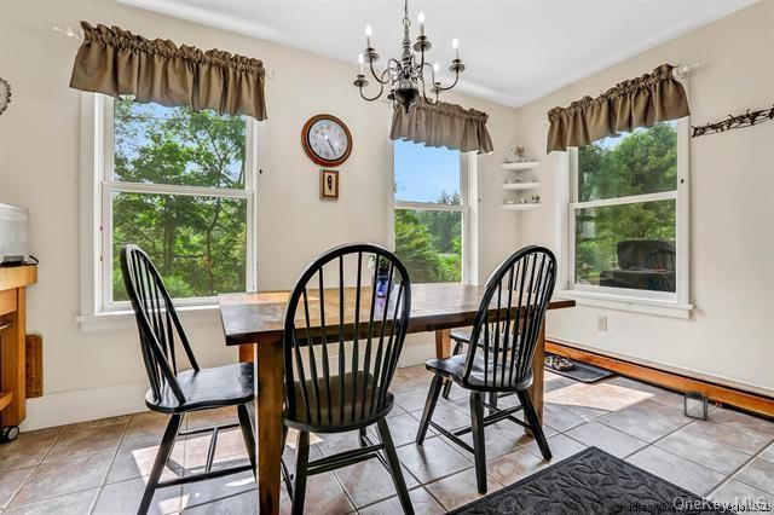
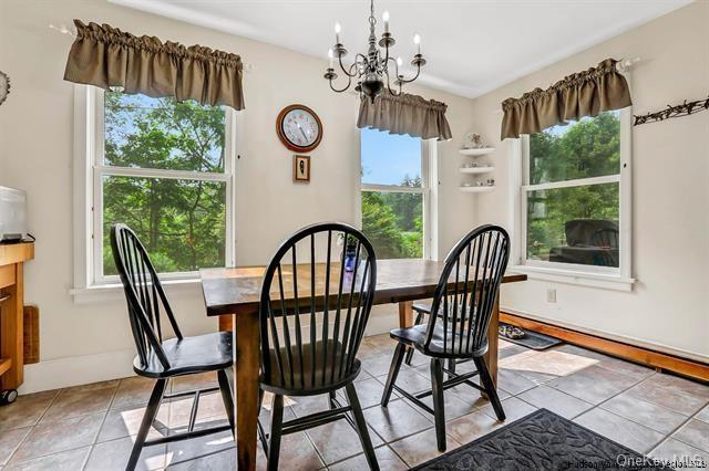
- lantern (695, 395)
